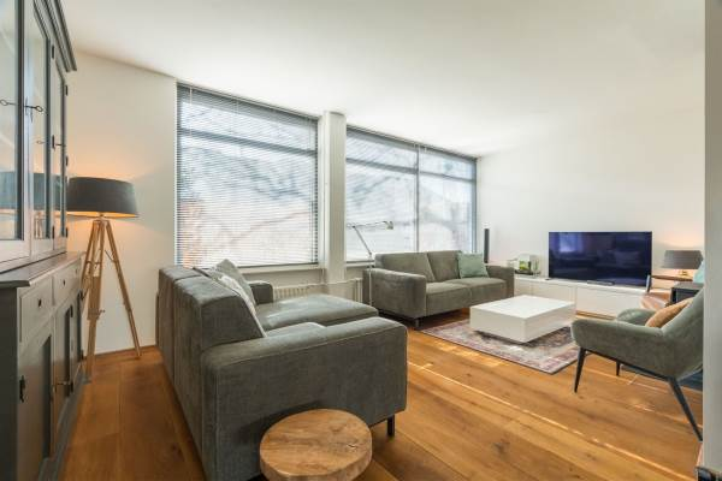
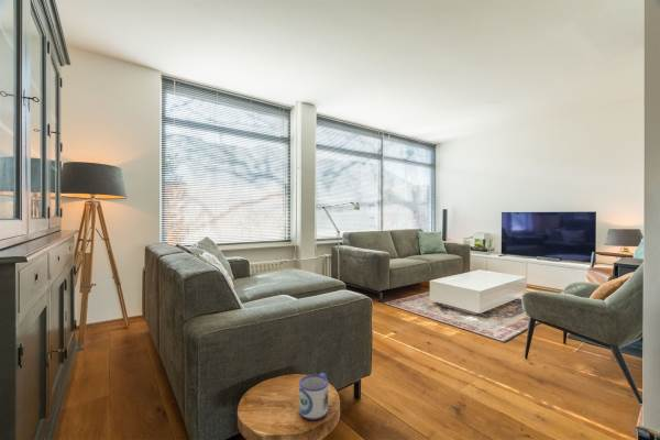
+ mug (316, 393)
